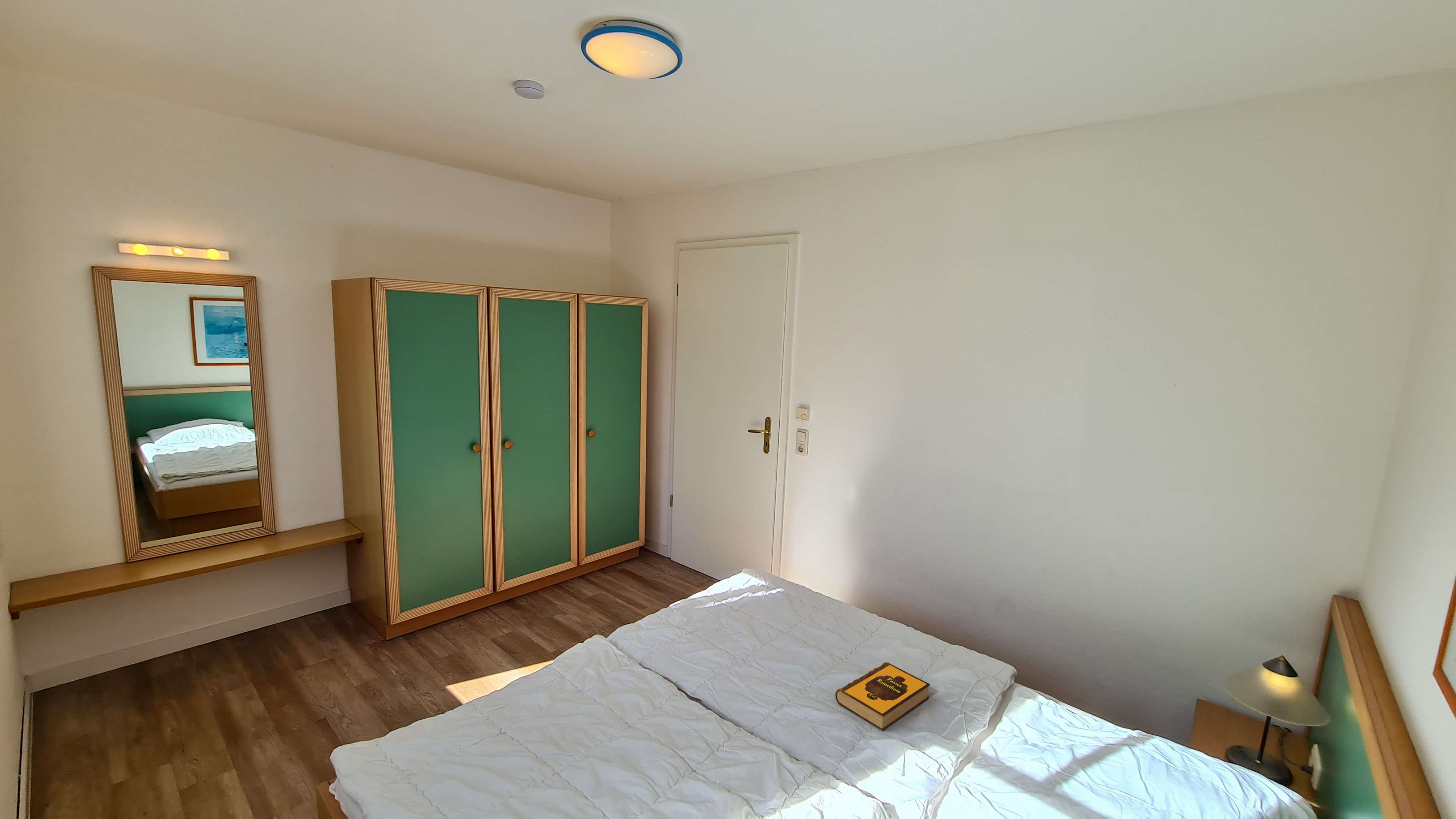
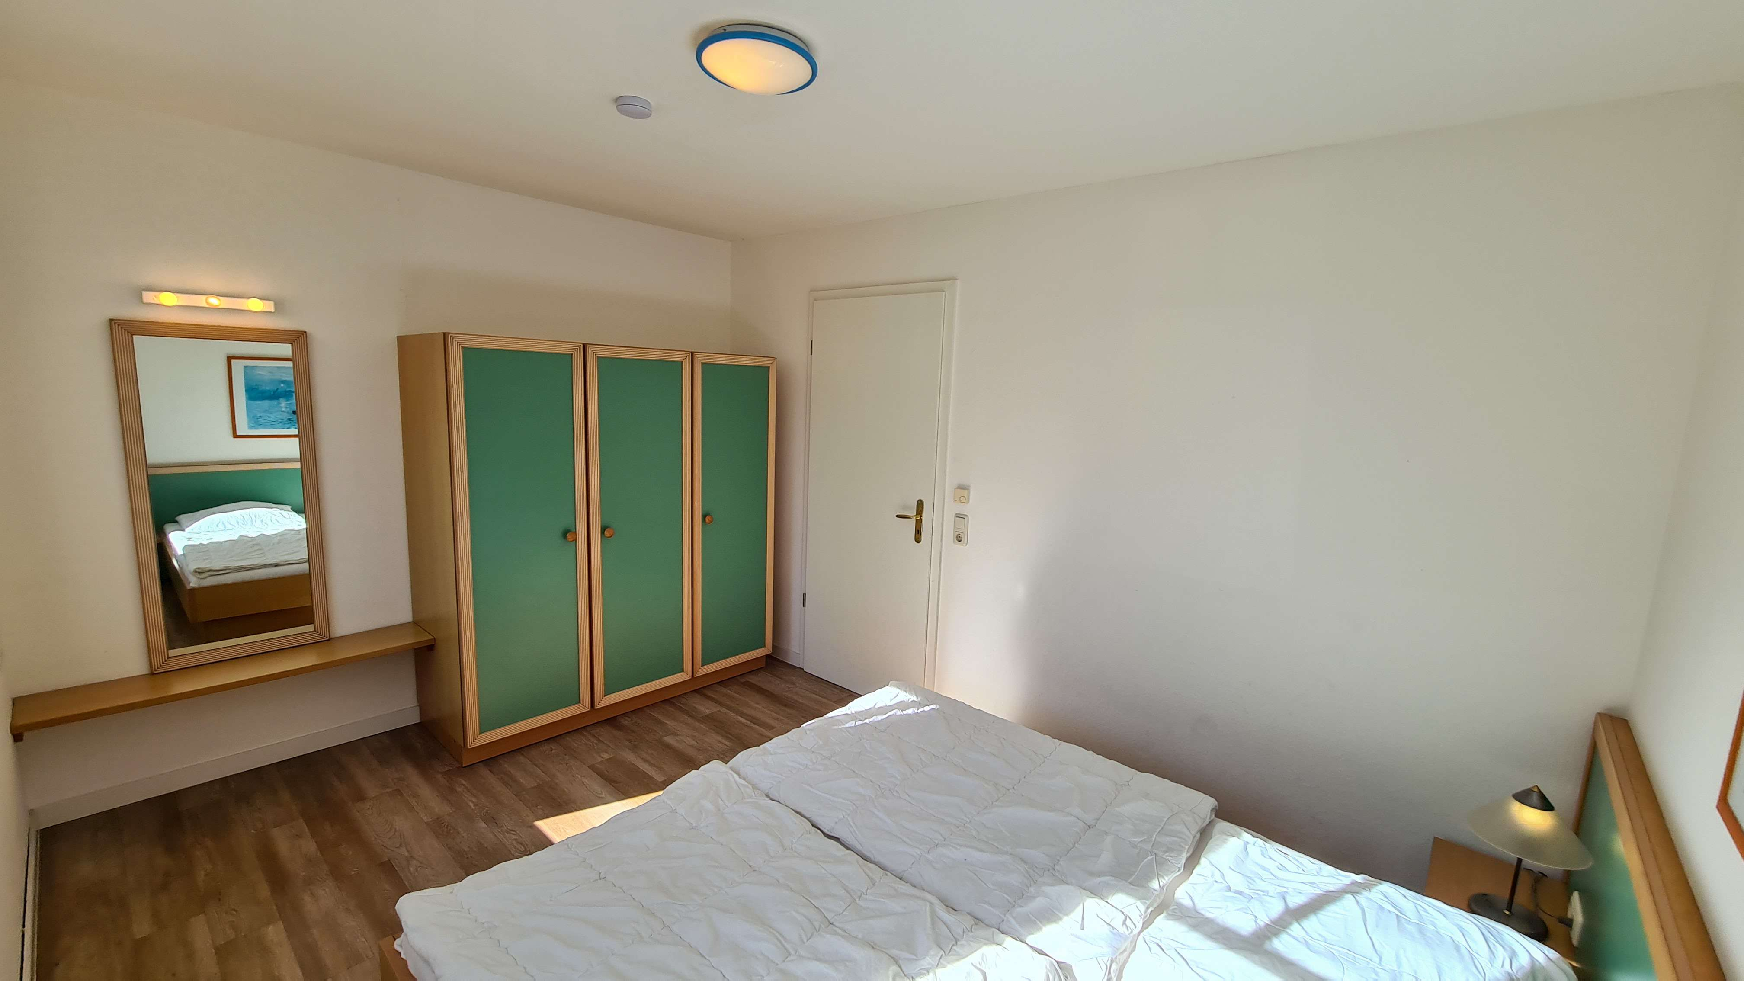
- hardback book (883, 692)
